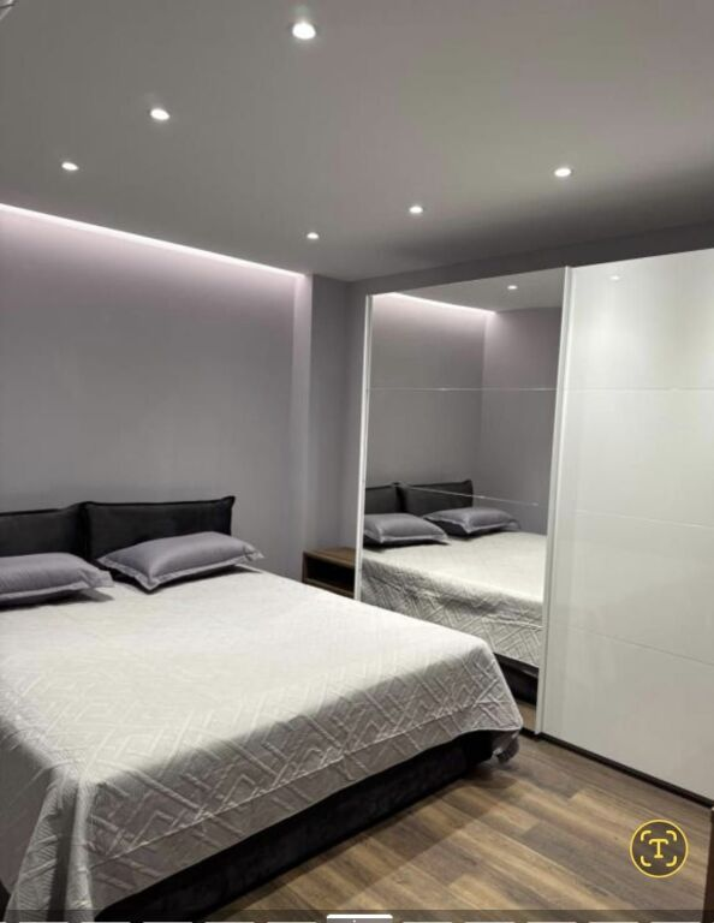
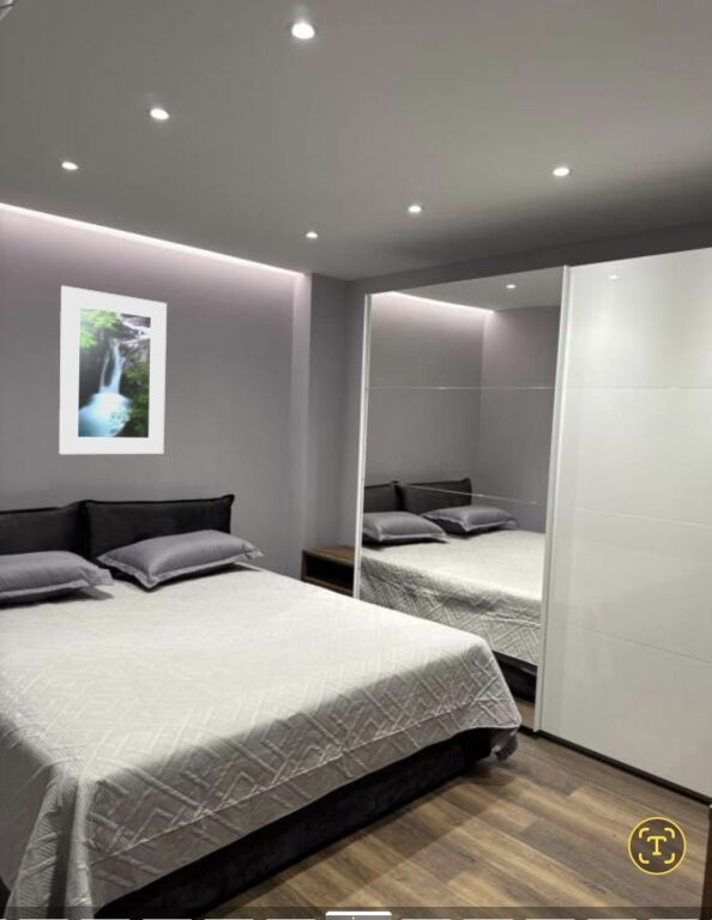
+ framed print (115, 375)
